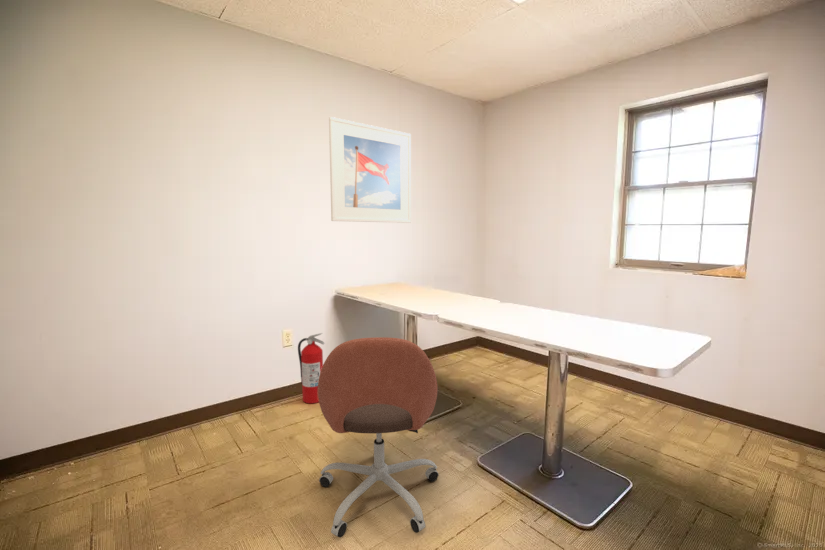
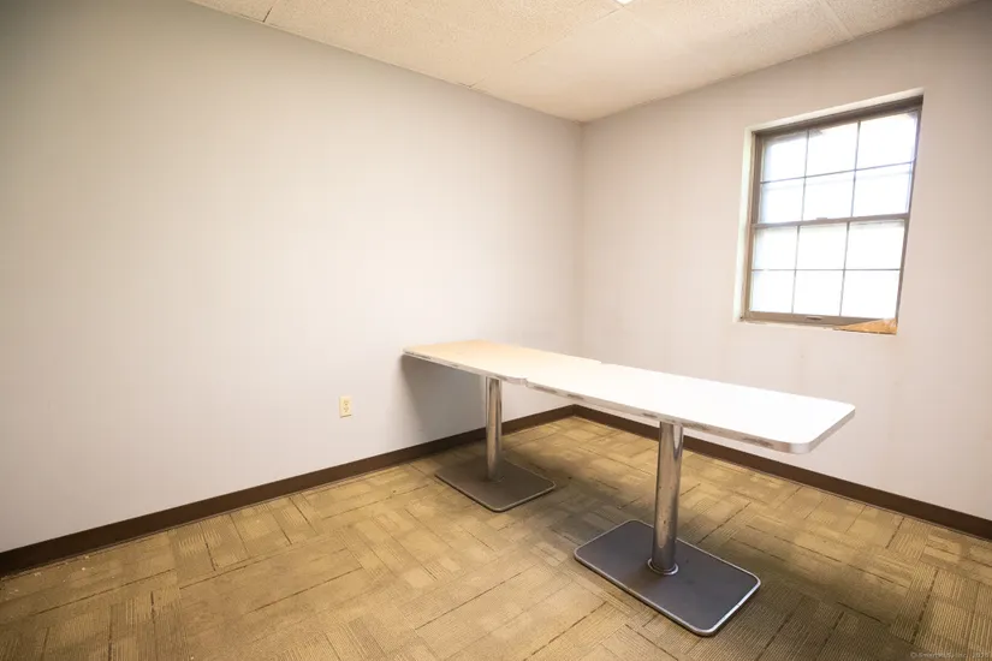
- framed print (373, 174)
- office chair (378, 409)
- fire extinguisher (312, 366)
